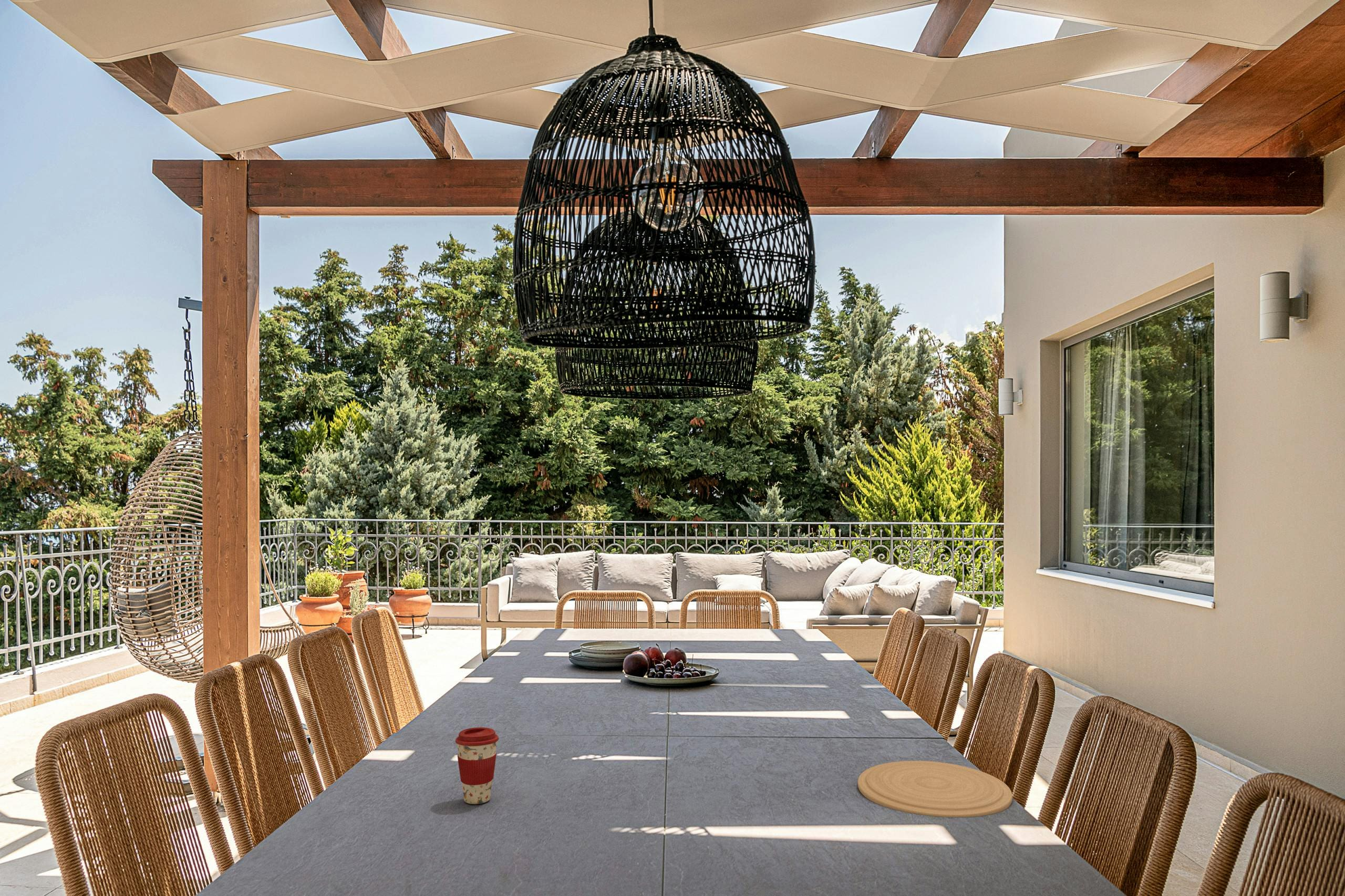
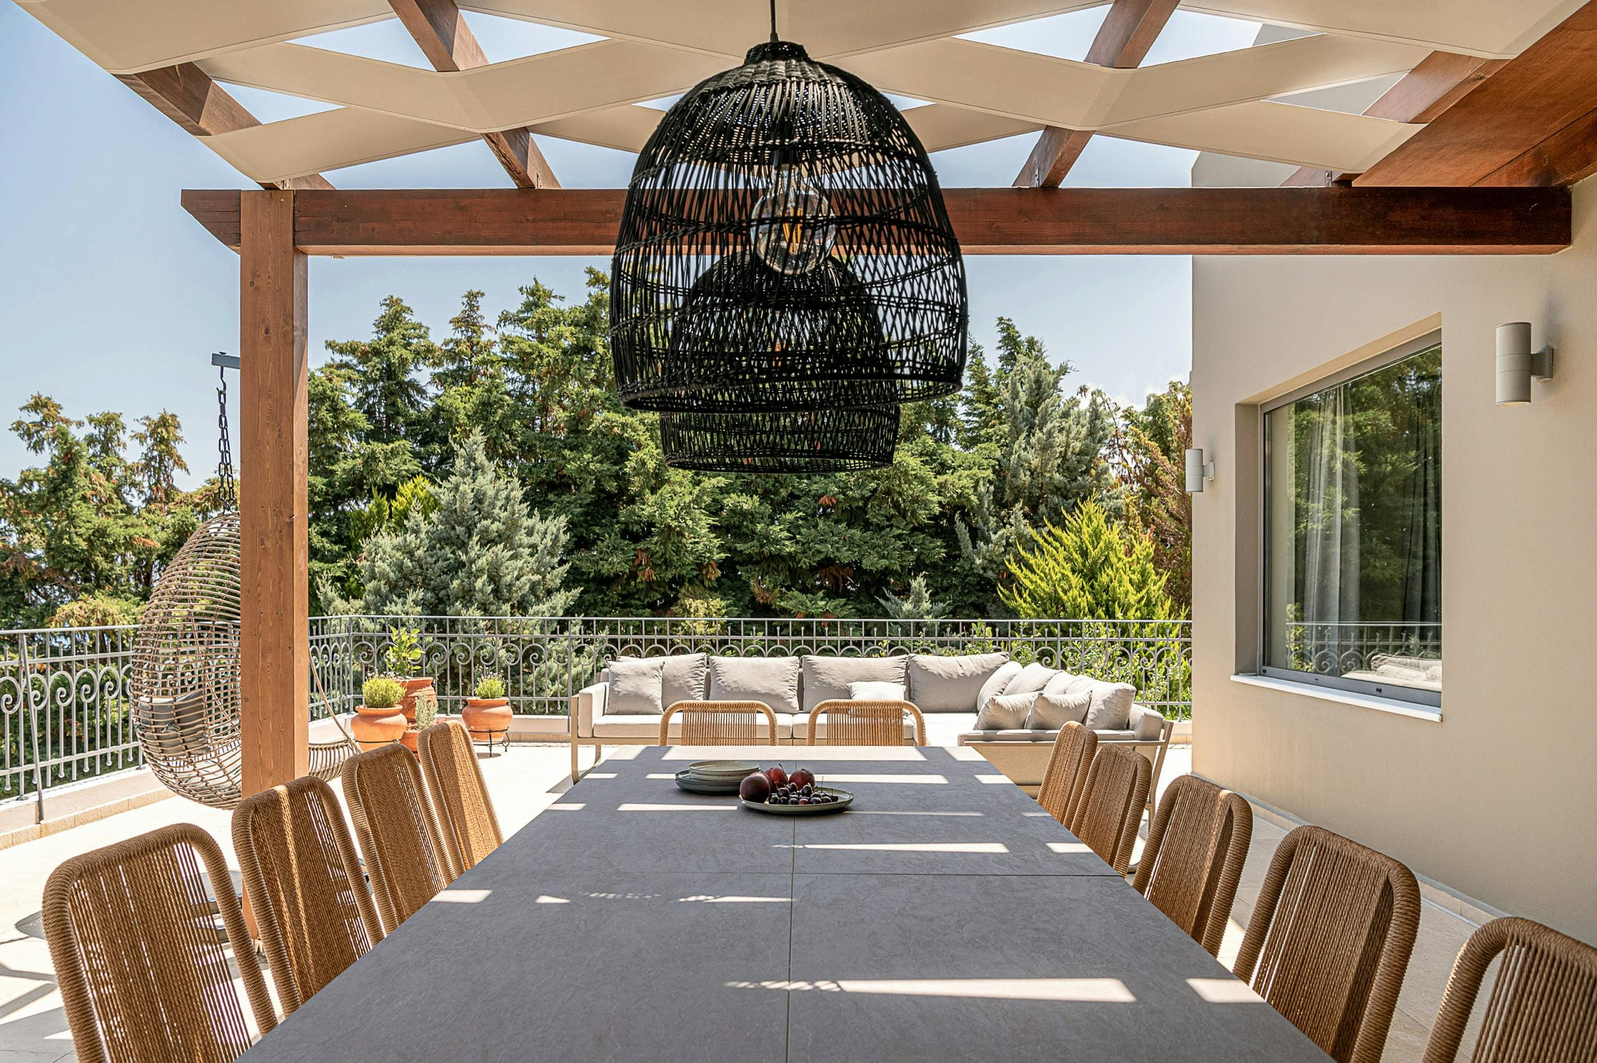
- plate (933, 786)
- coffee cup (477, 765)
